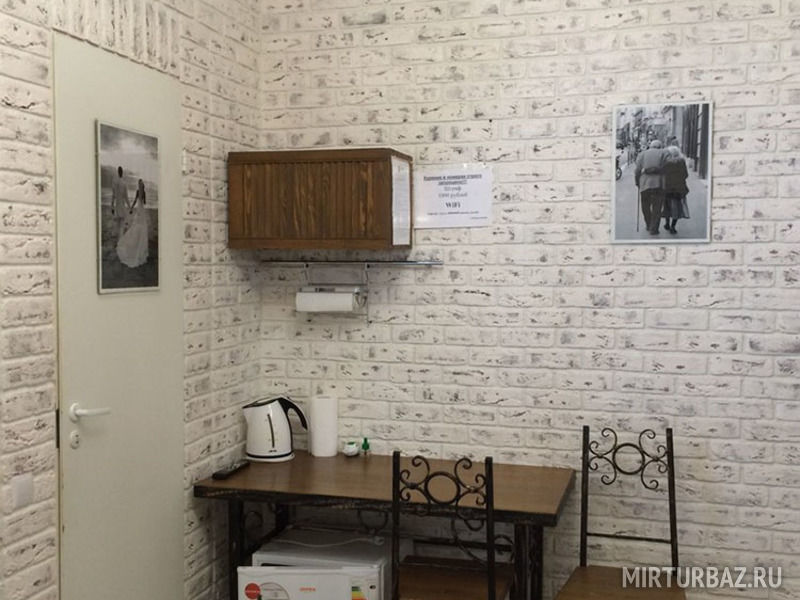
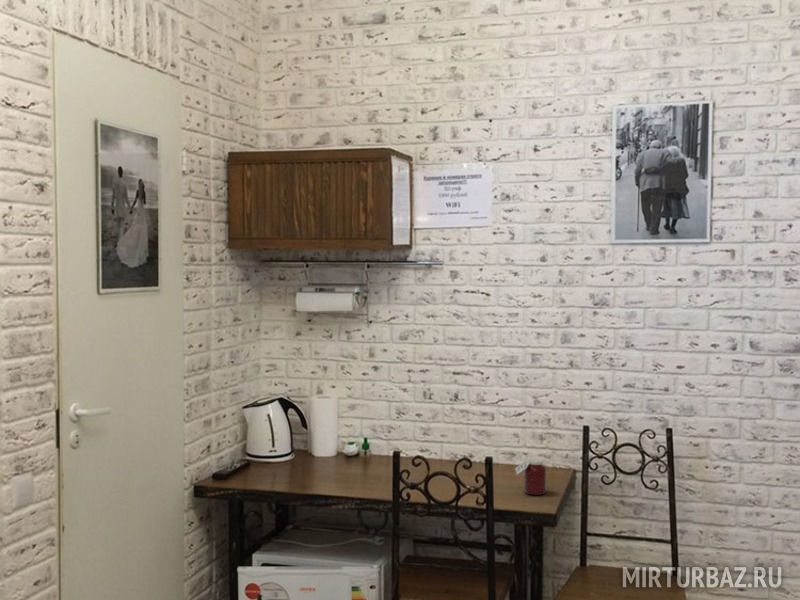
+ jar (530, 476)
